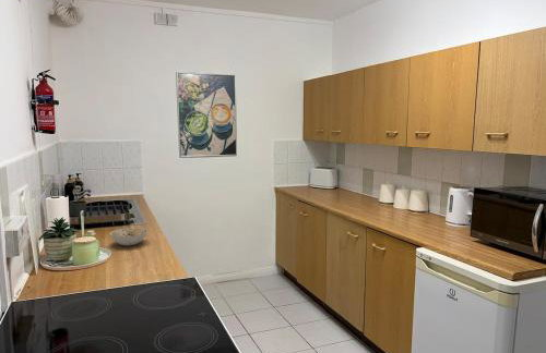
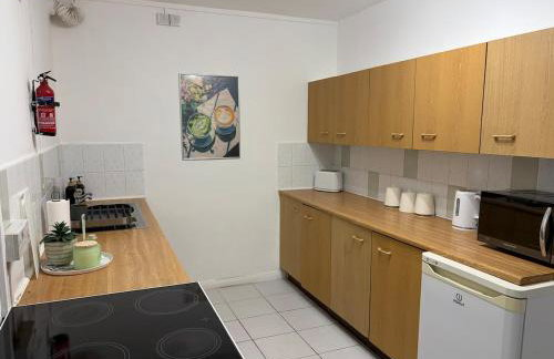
- bowl (129, 235)
